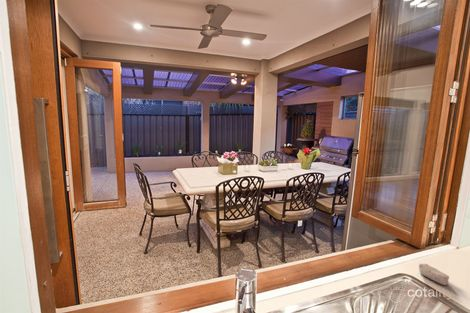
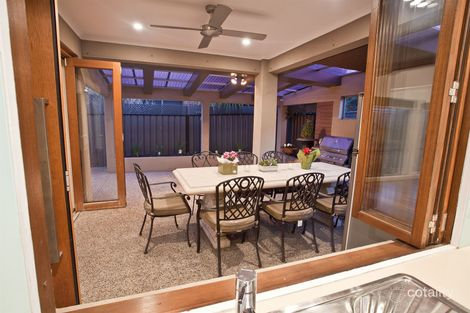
- soap bar (433, 272)
